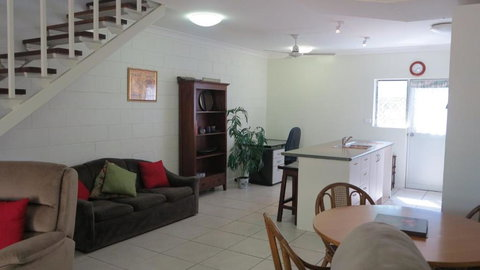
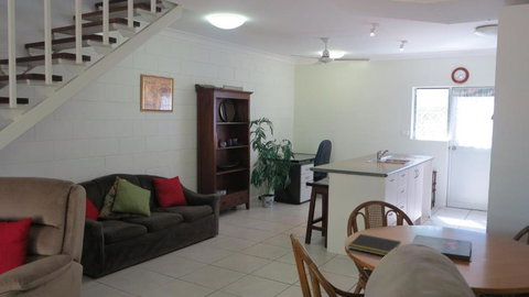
+ notepad (374, 244)
